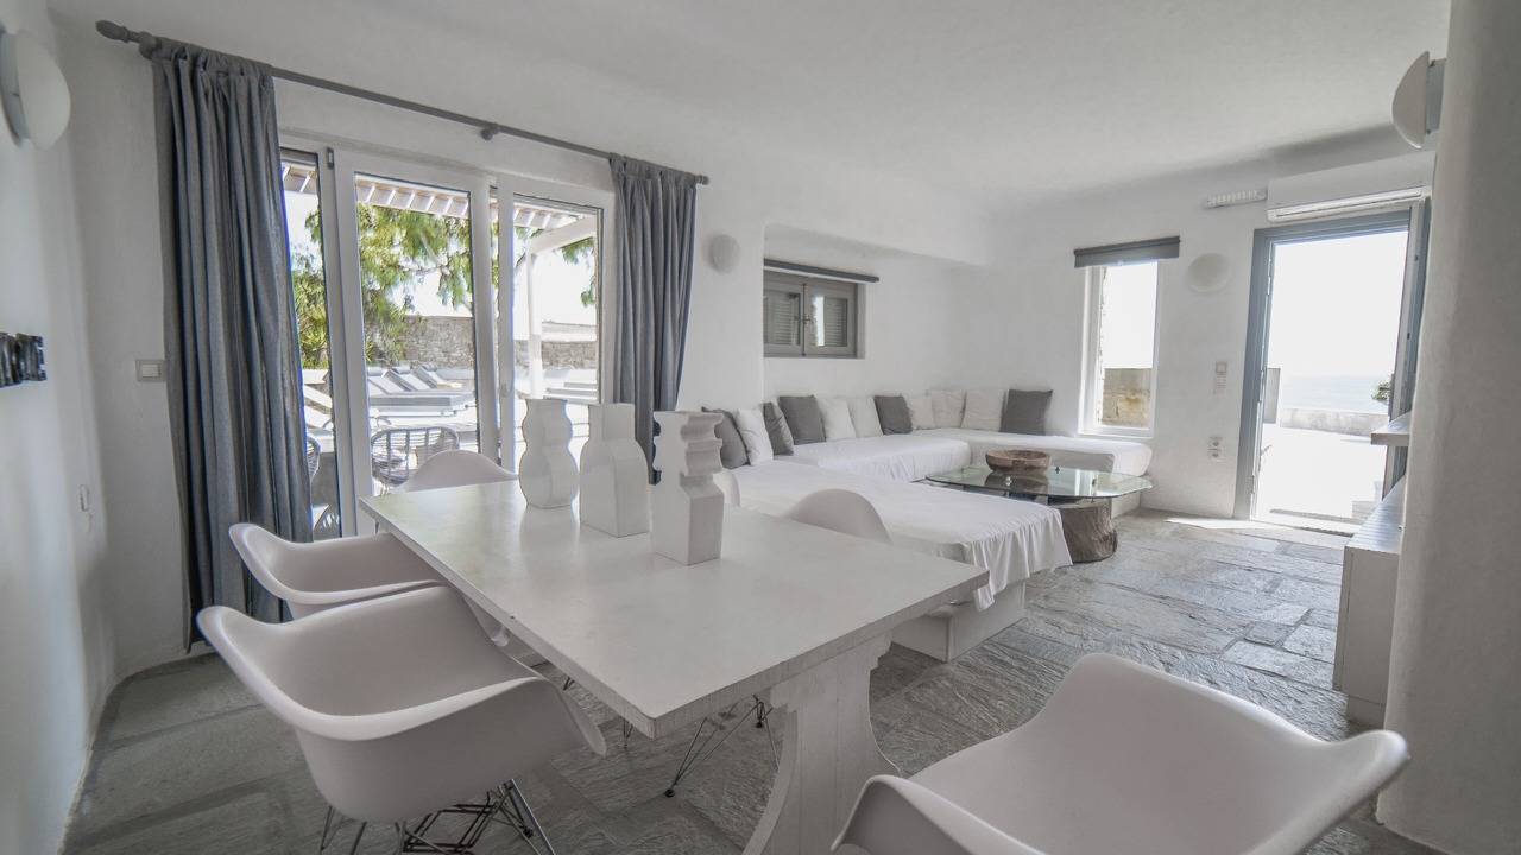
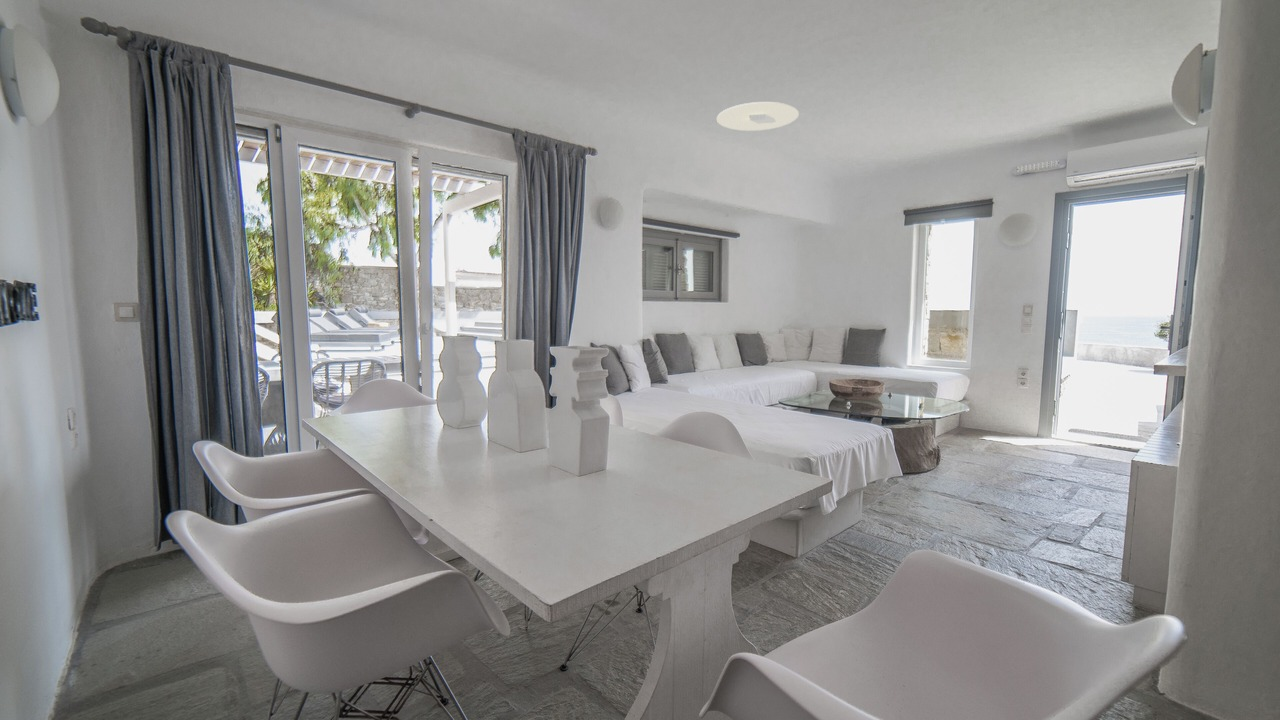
+ ceiling light (757, 113)
